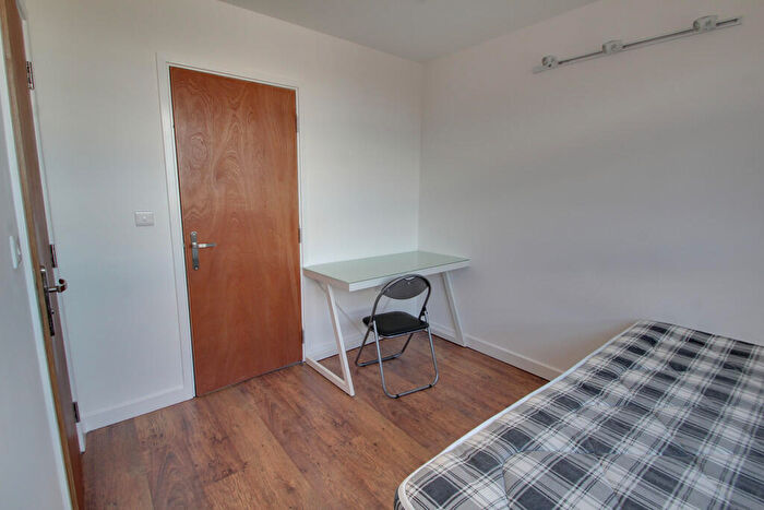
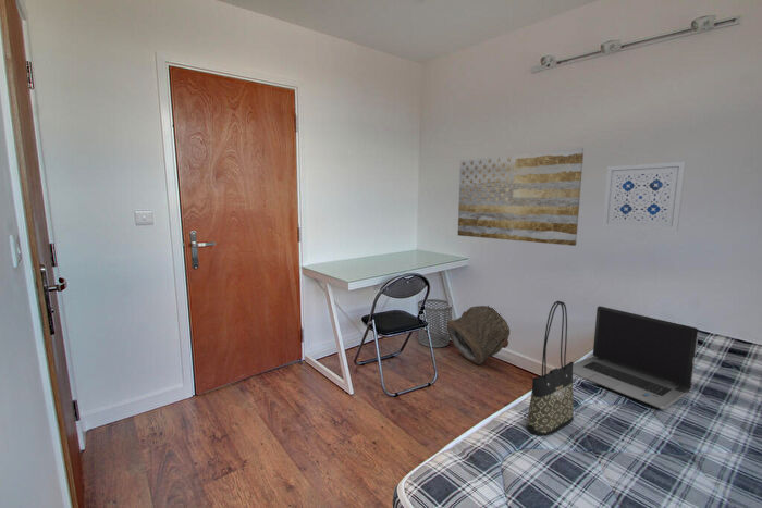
+ laptop computer (626, 351)
+ wall art (640, 197)
+ wall art (511, 198)
+ tote bag (556, 368)
+ bag (471, 335)
+ waste bin (434, 322)
